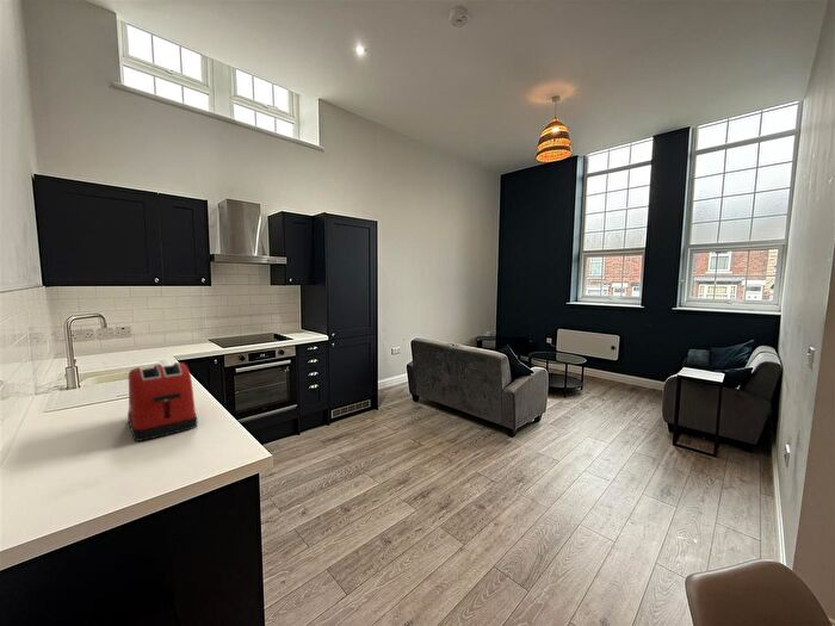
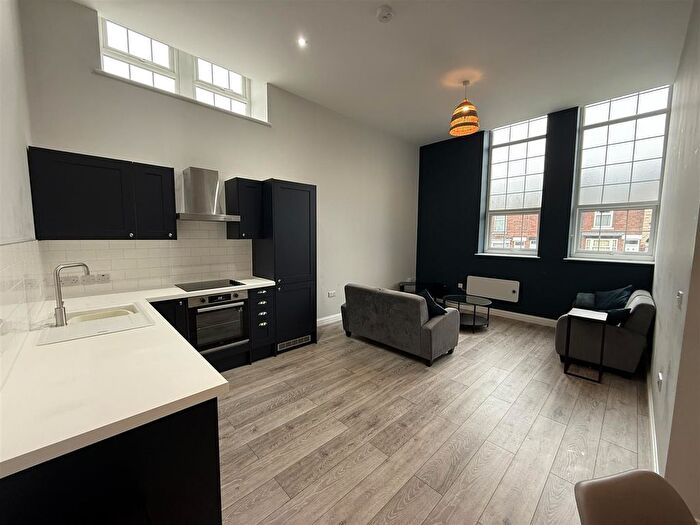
- toaster (161, 395)
